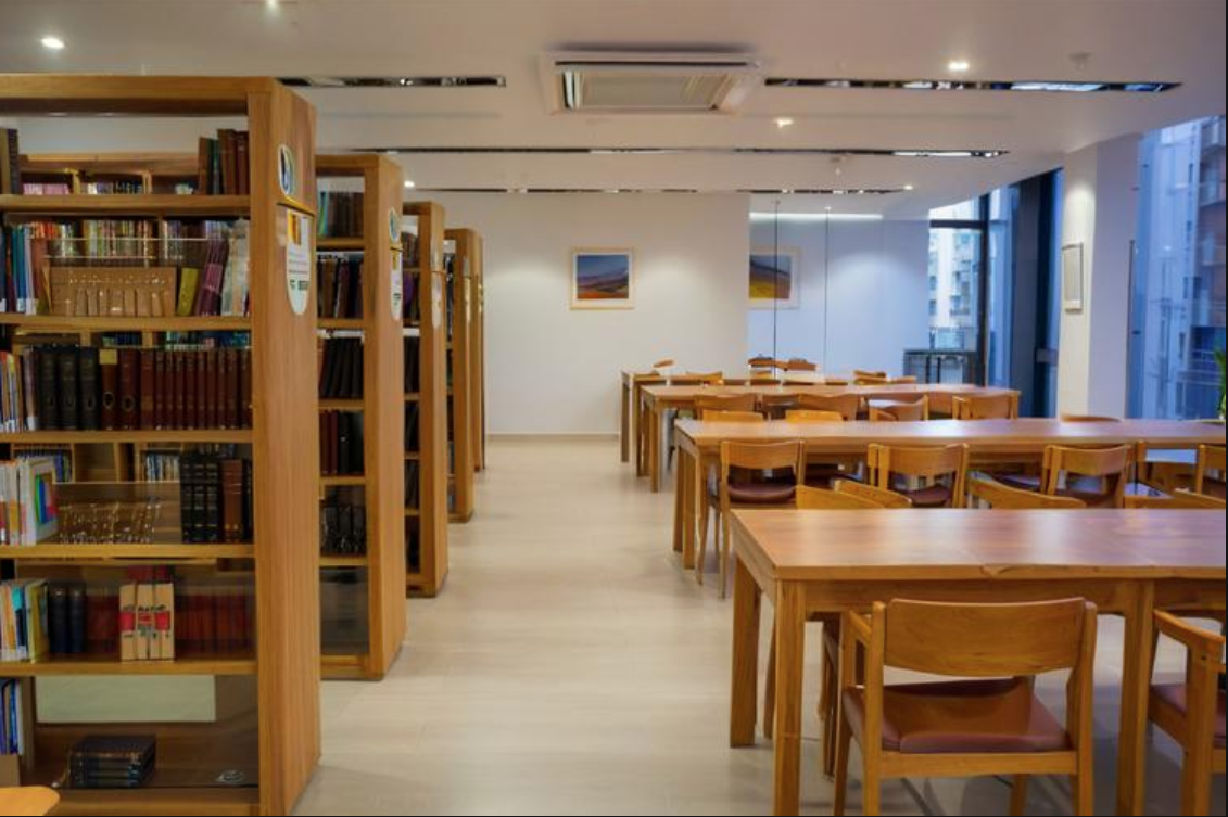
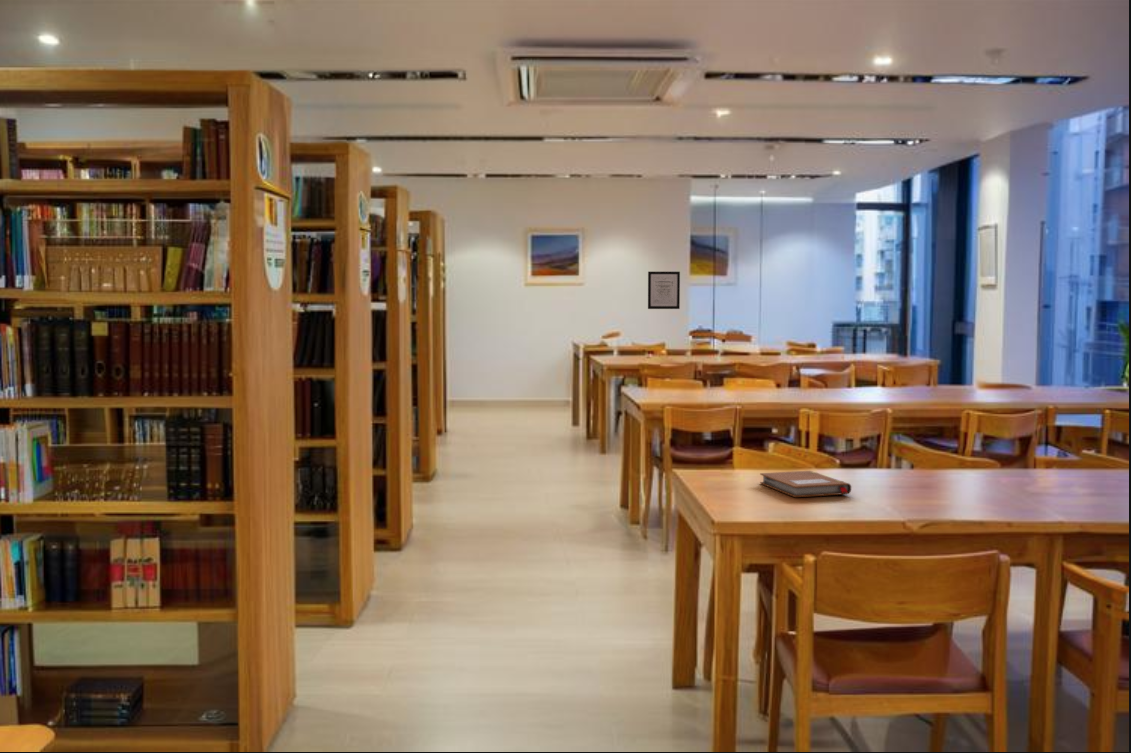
+ notebook (805, 483)
+ wall art (663, 290)
